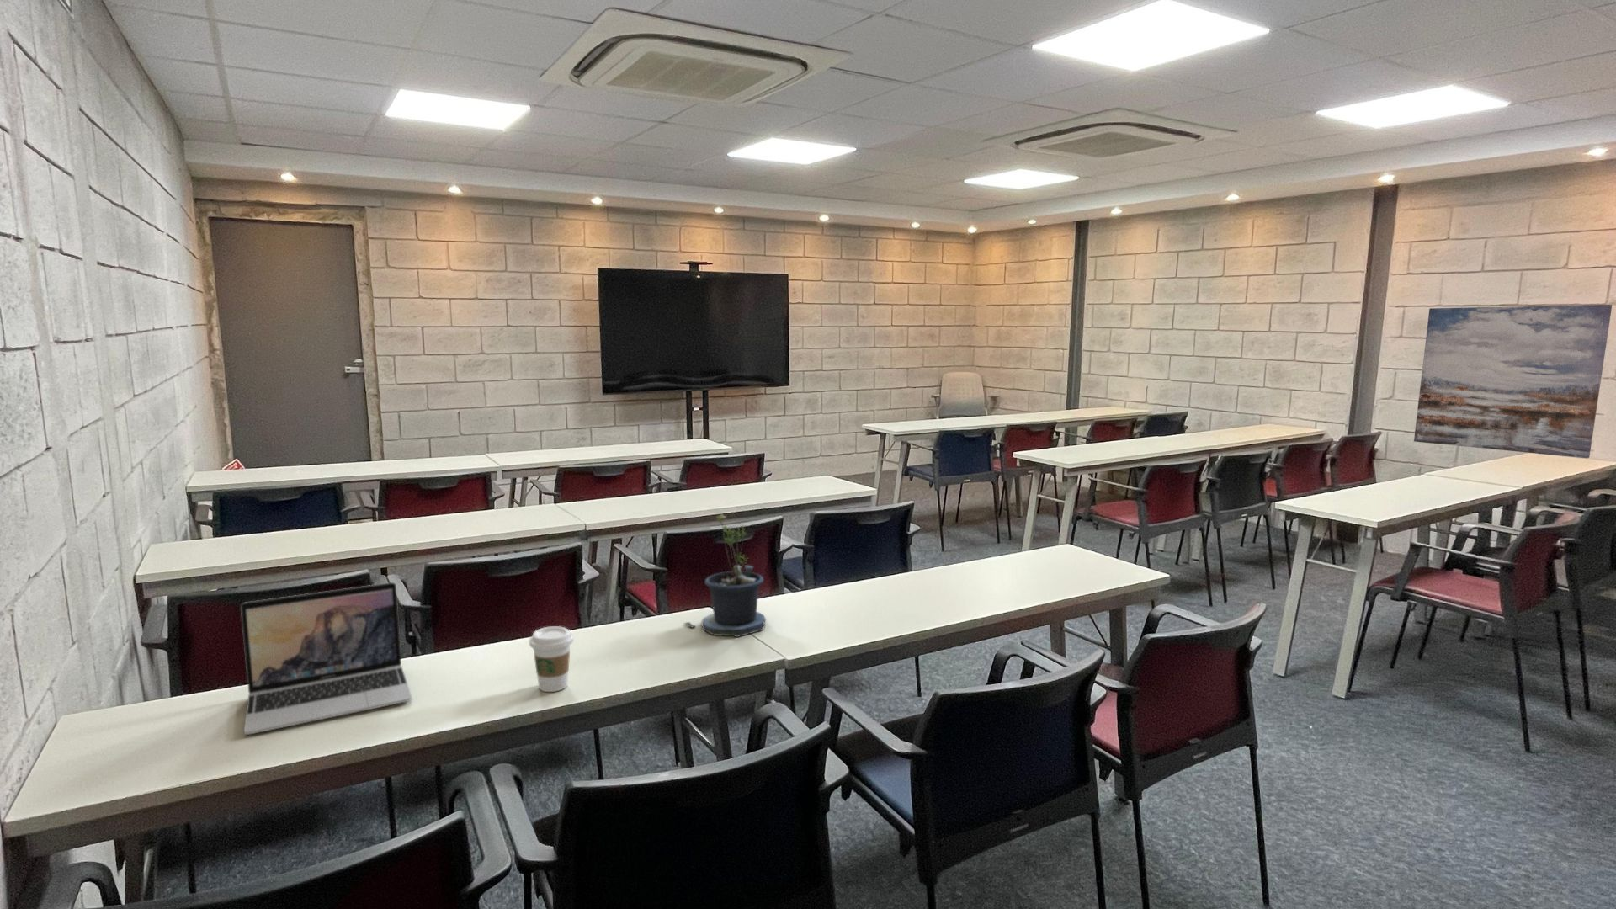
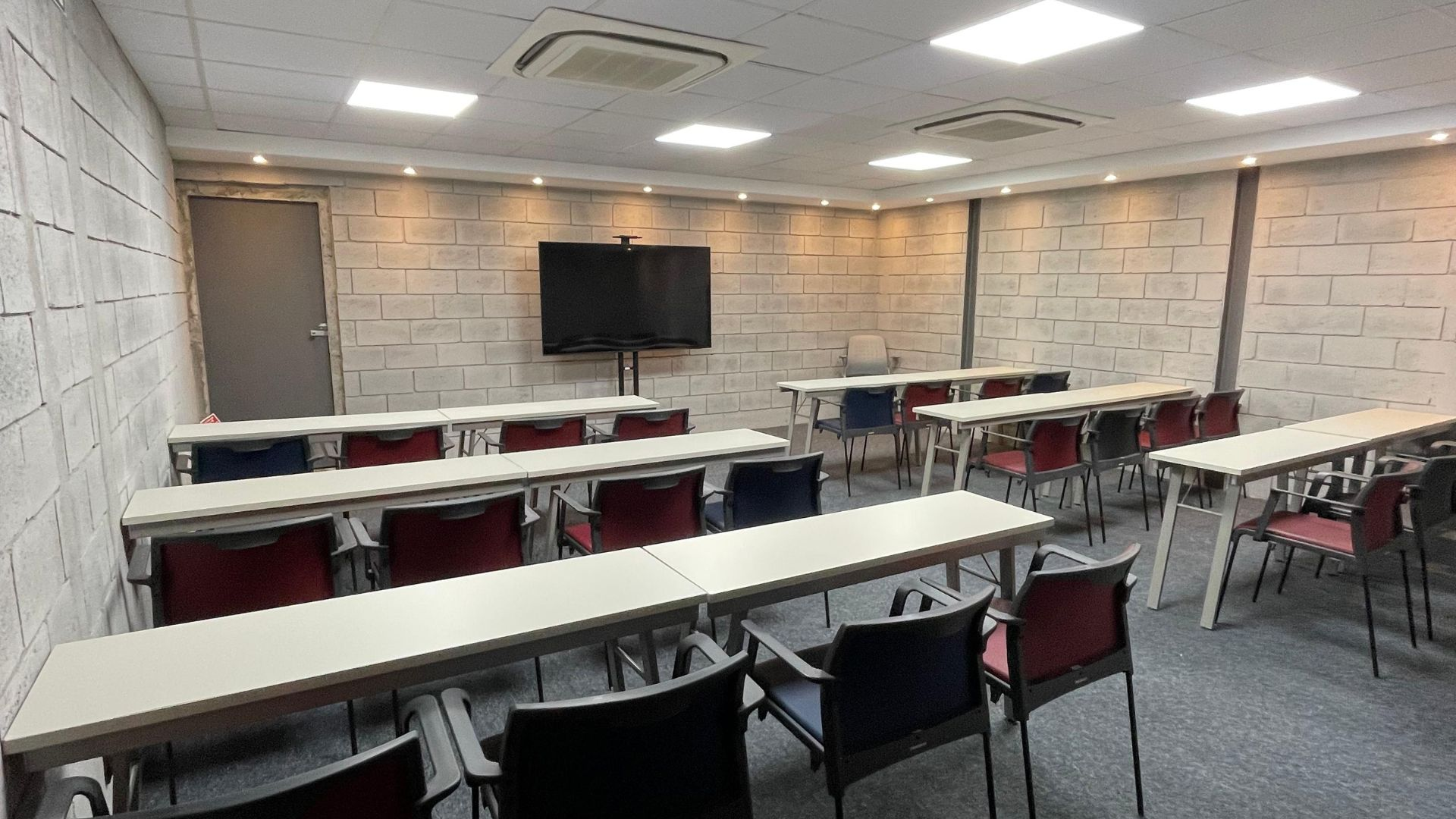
- potted plant (730, 568)
- laptop (326, 653)
- wall art (1504, 378)
- coffee cup (552, 659)
